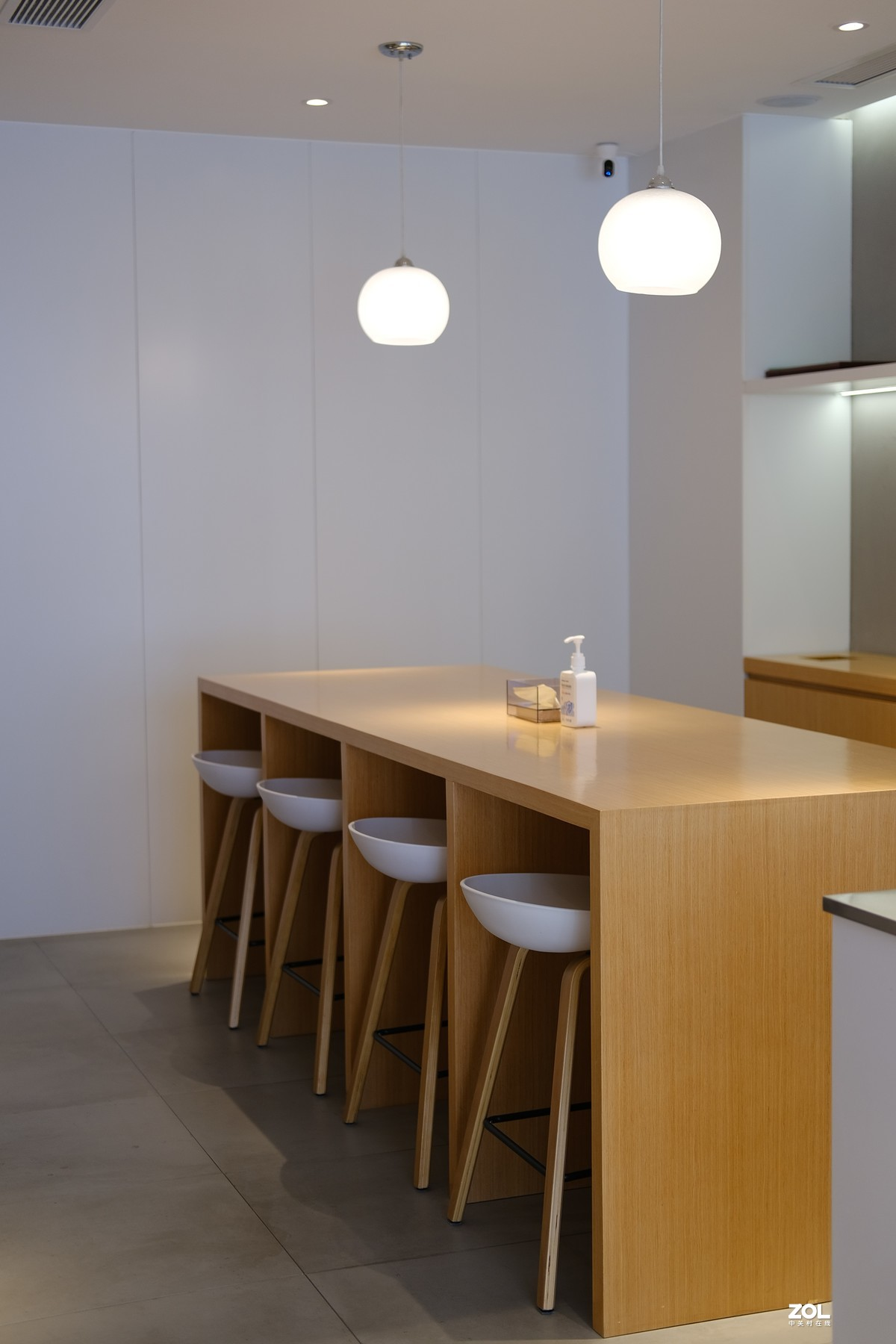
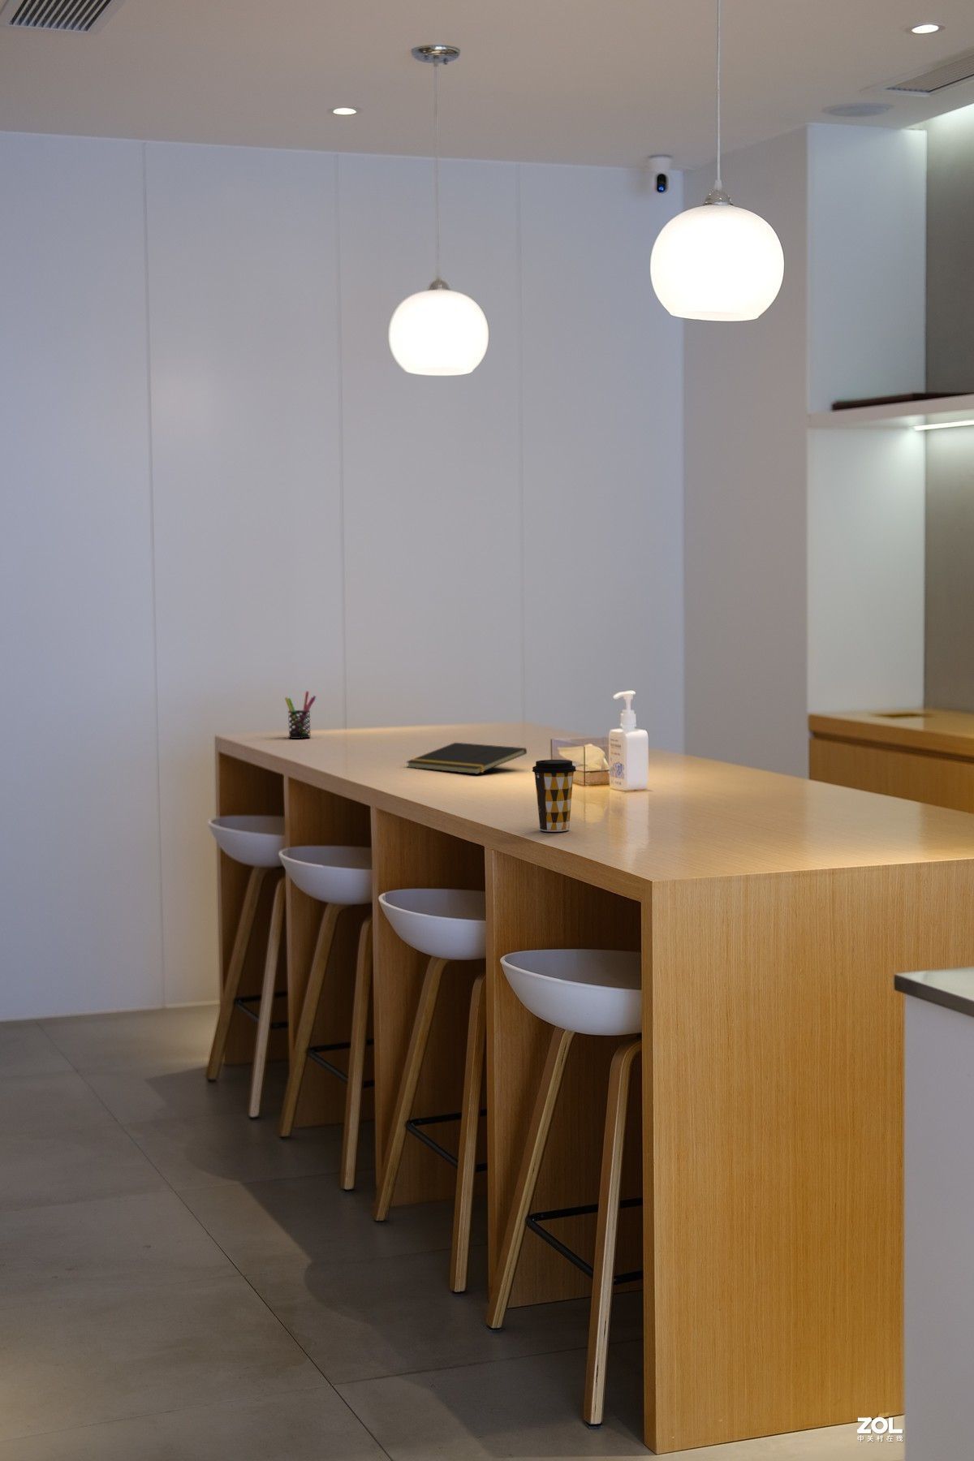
+ pen holder (298, 713)
+ notepad (466, 758)
+ coffee cup (554, 796)
